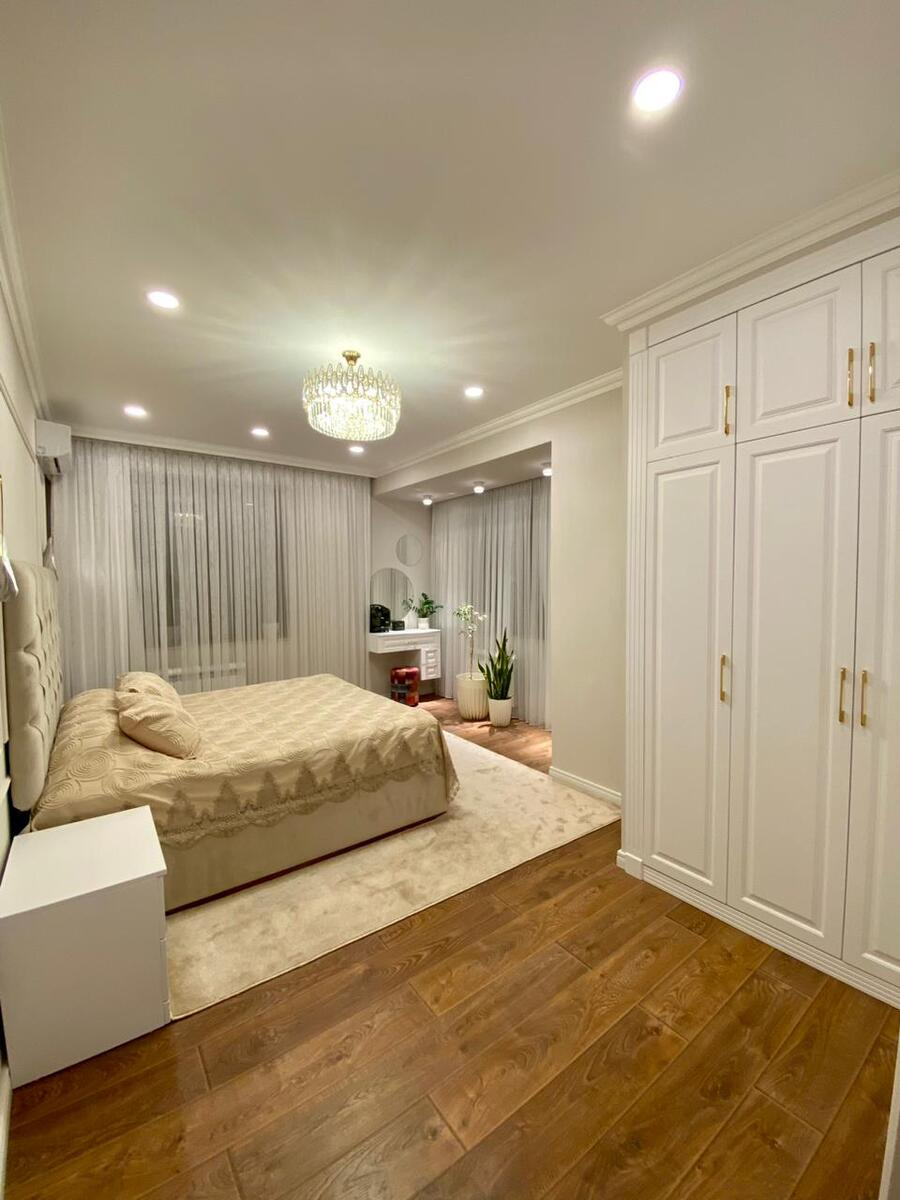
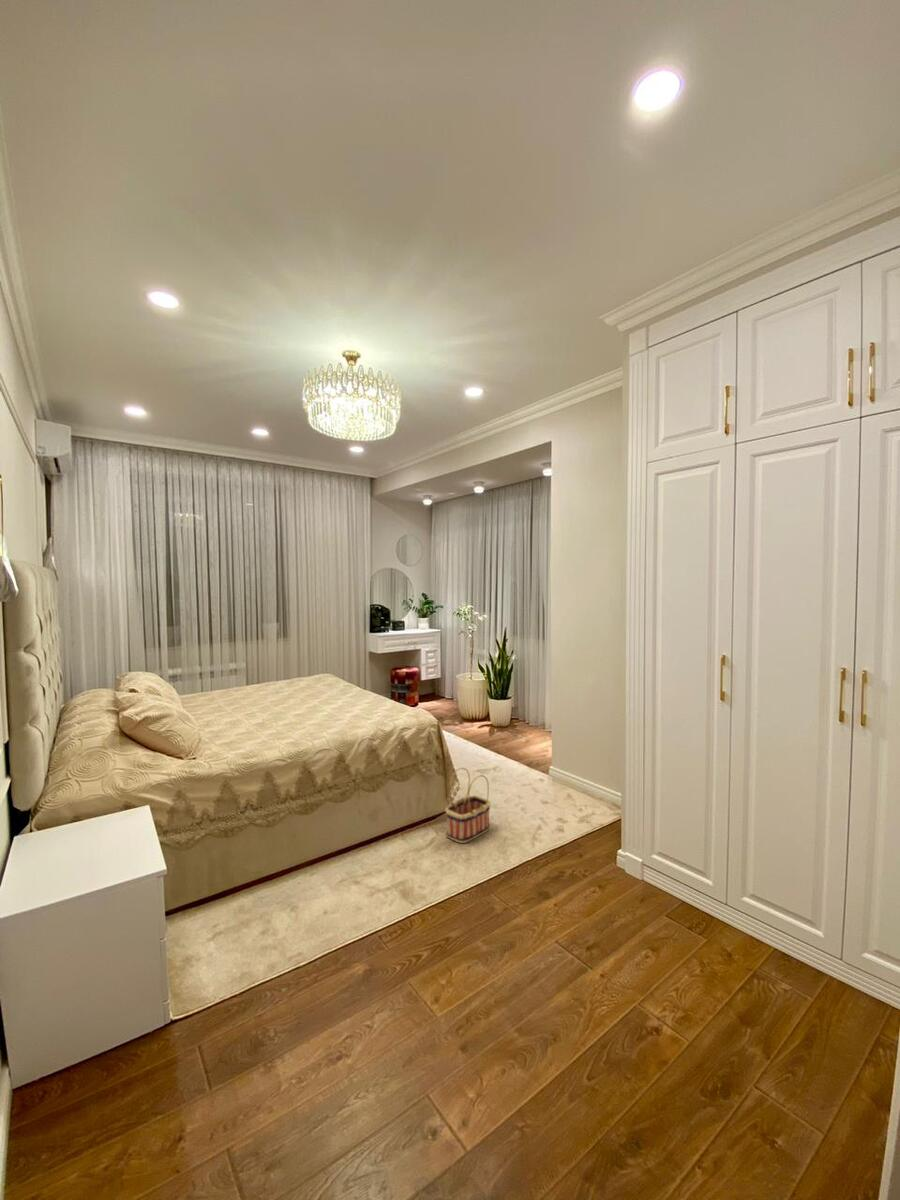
+ basket (468, 802)
